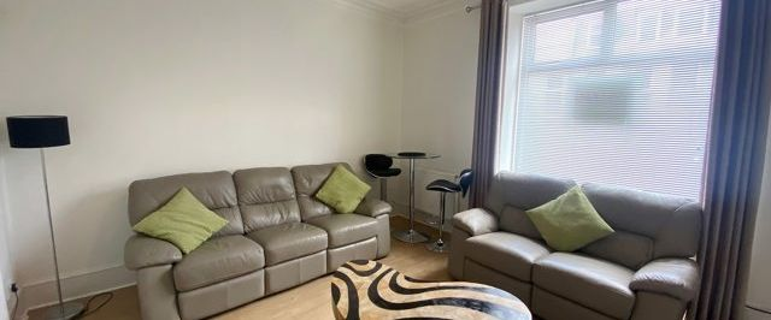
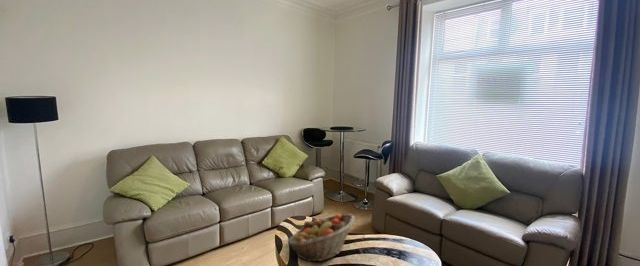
+ fruit basket (322, 234)
